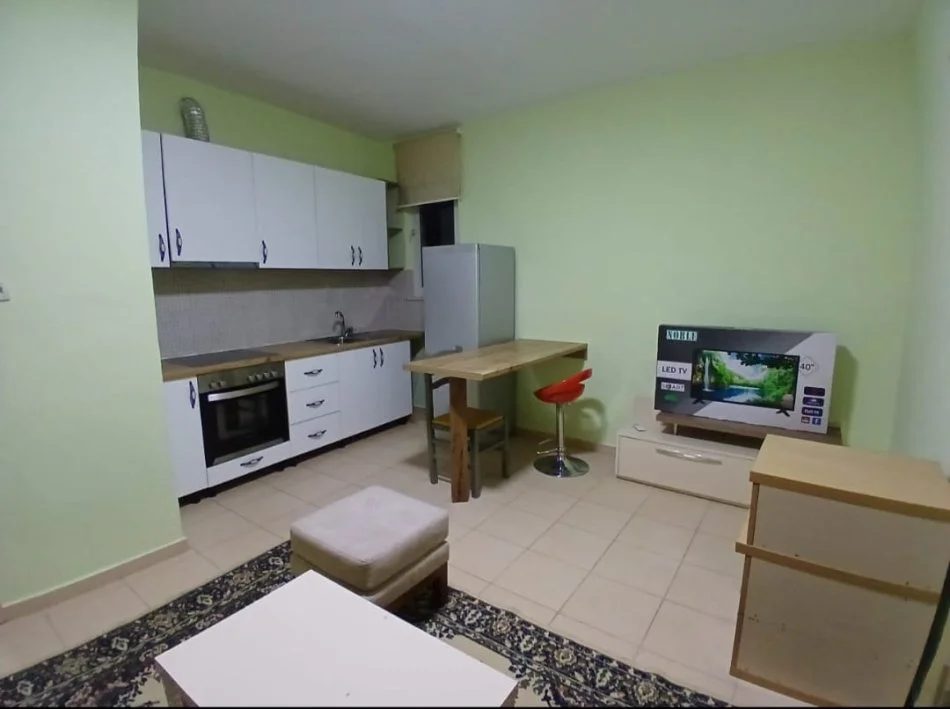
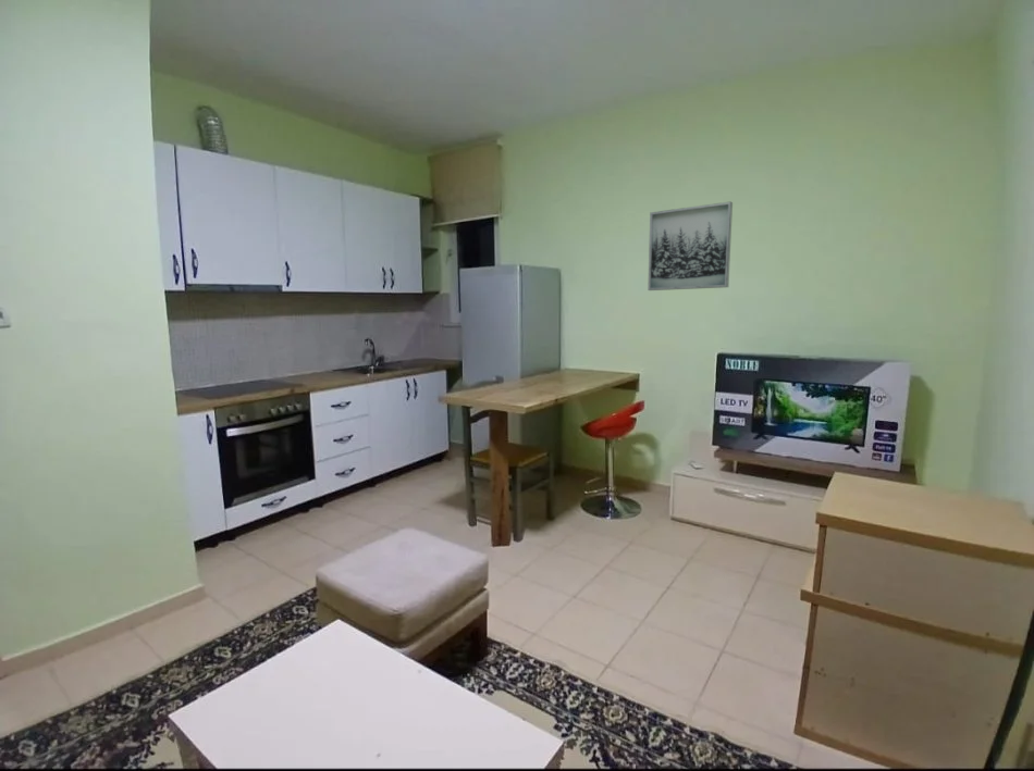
+ wall art (688, 248)
